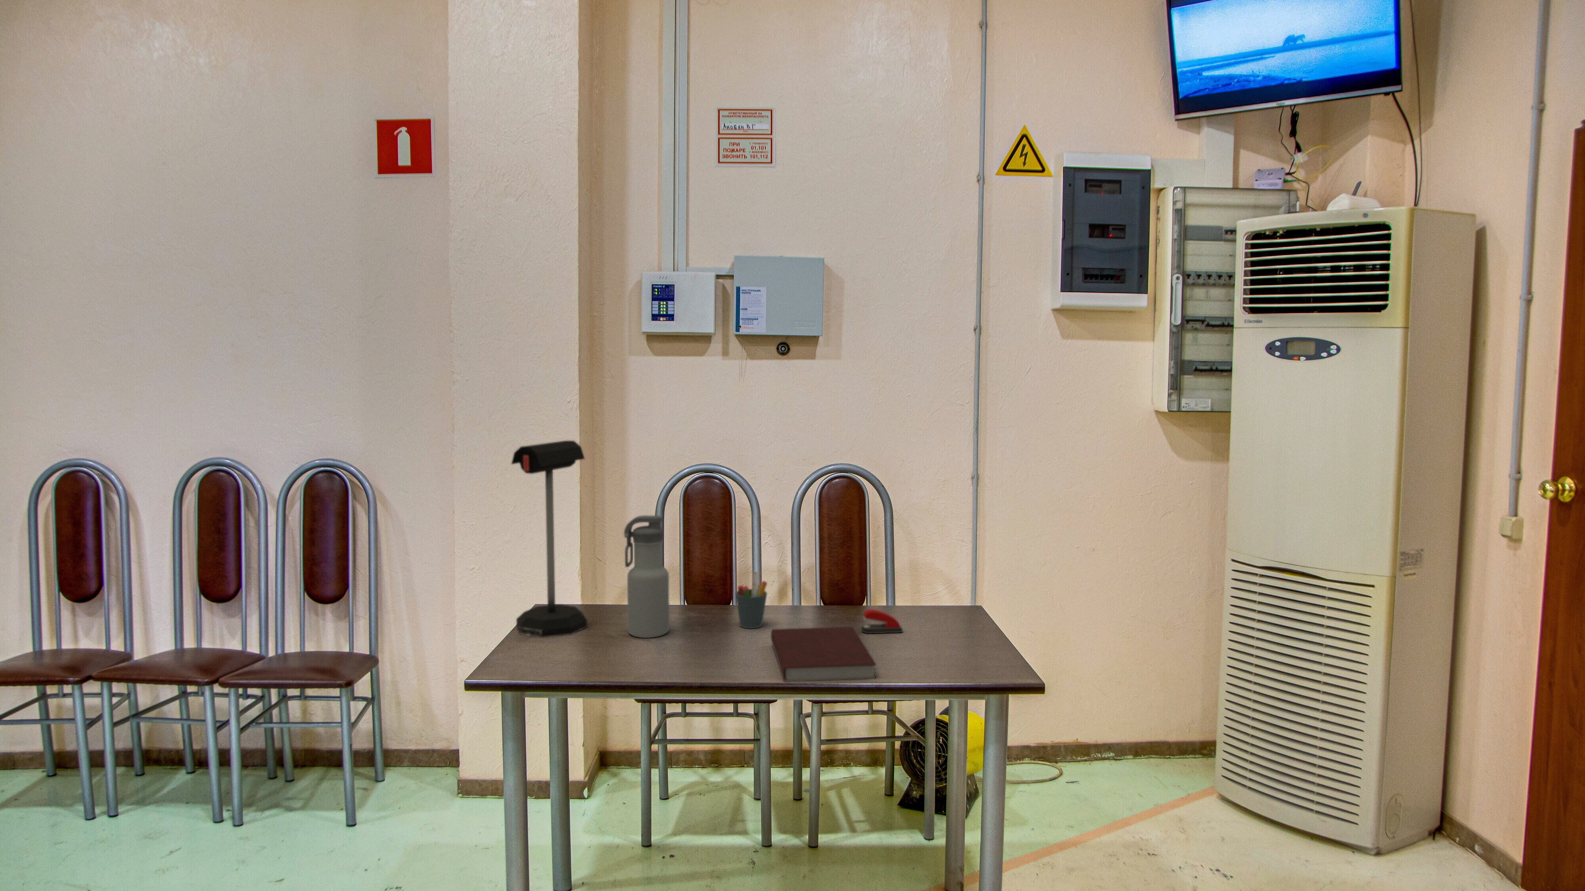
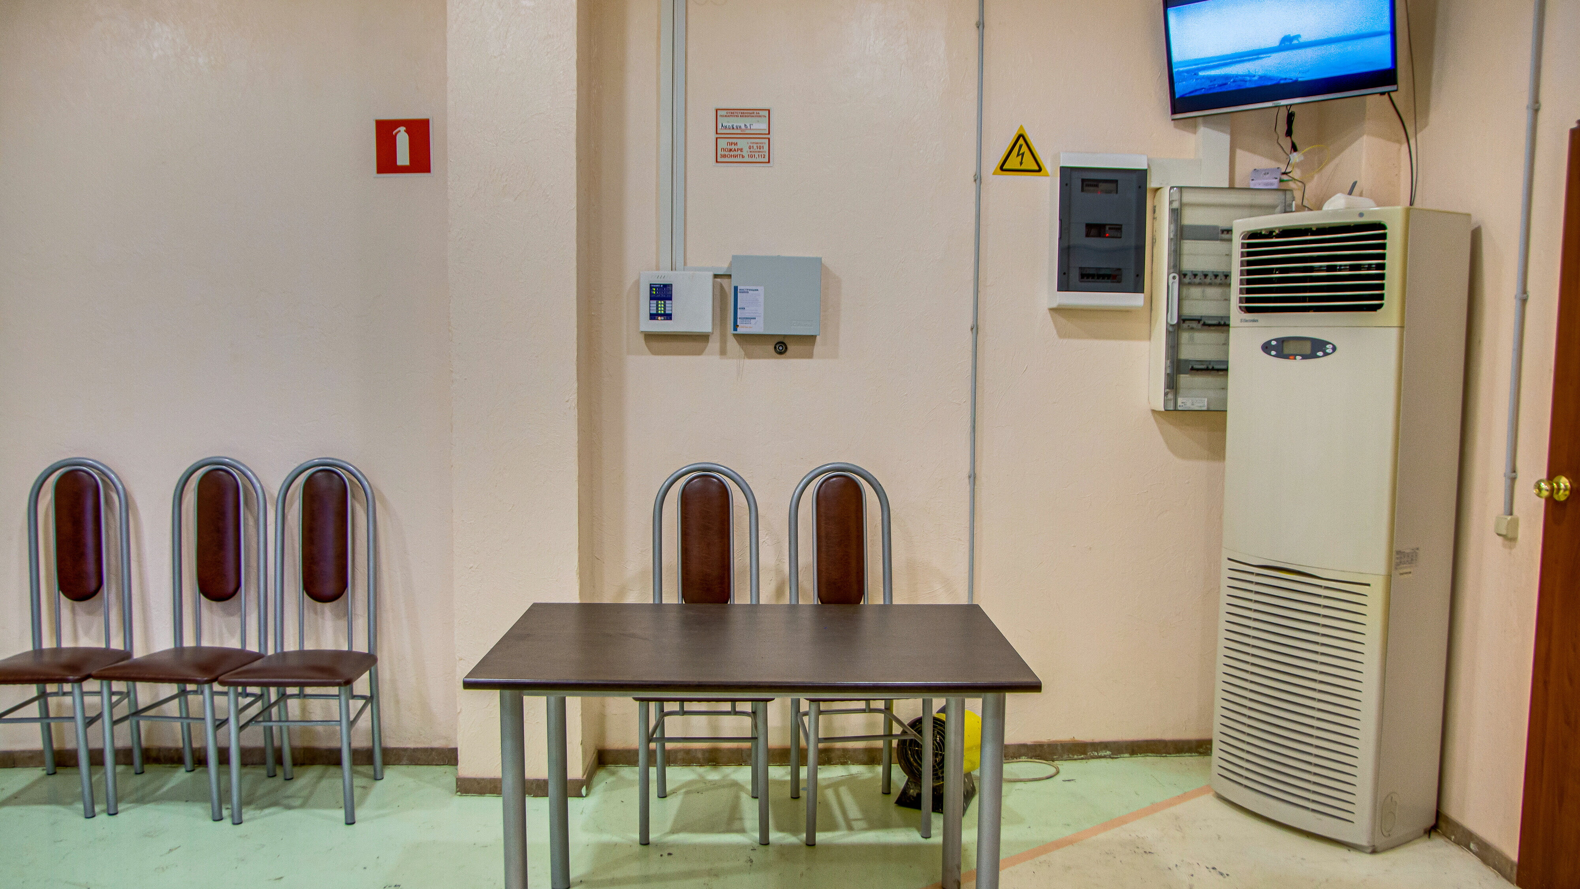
- mailbox (551, 535)
- water bottle (647, 574)
- pen holder (751, 601)
- stapler (882, 620)
- notebook (820, 653)
